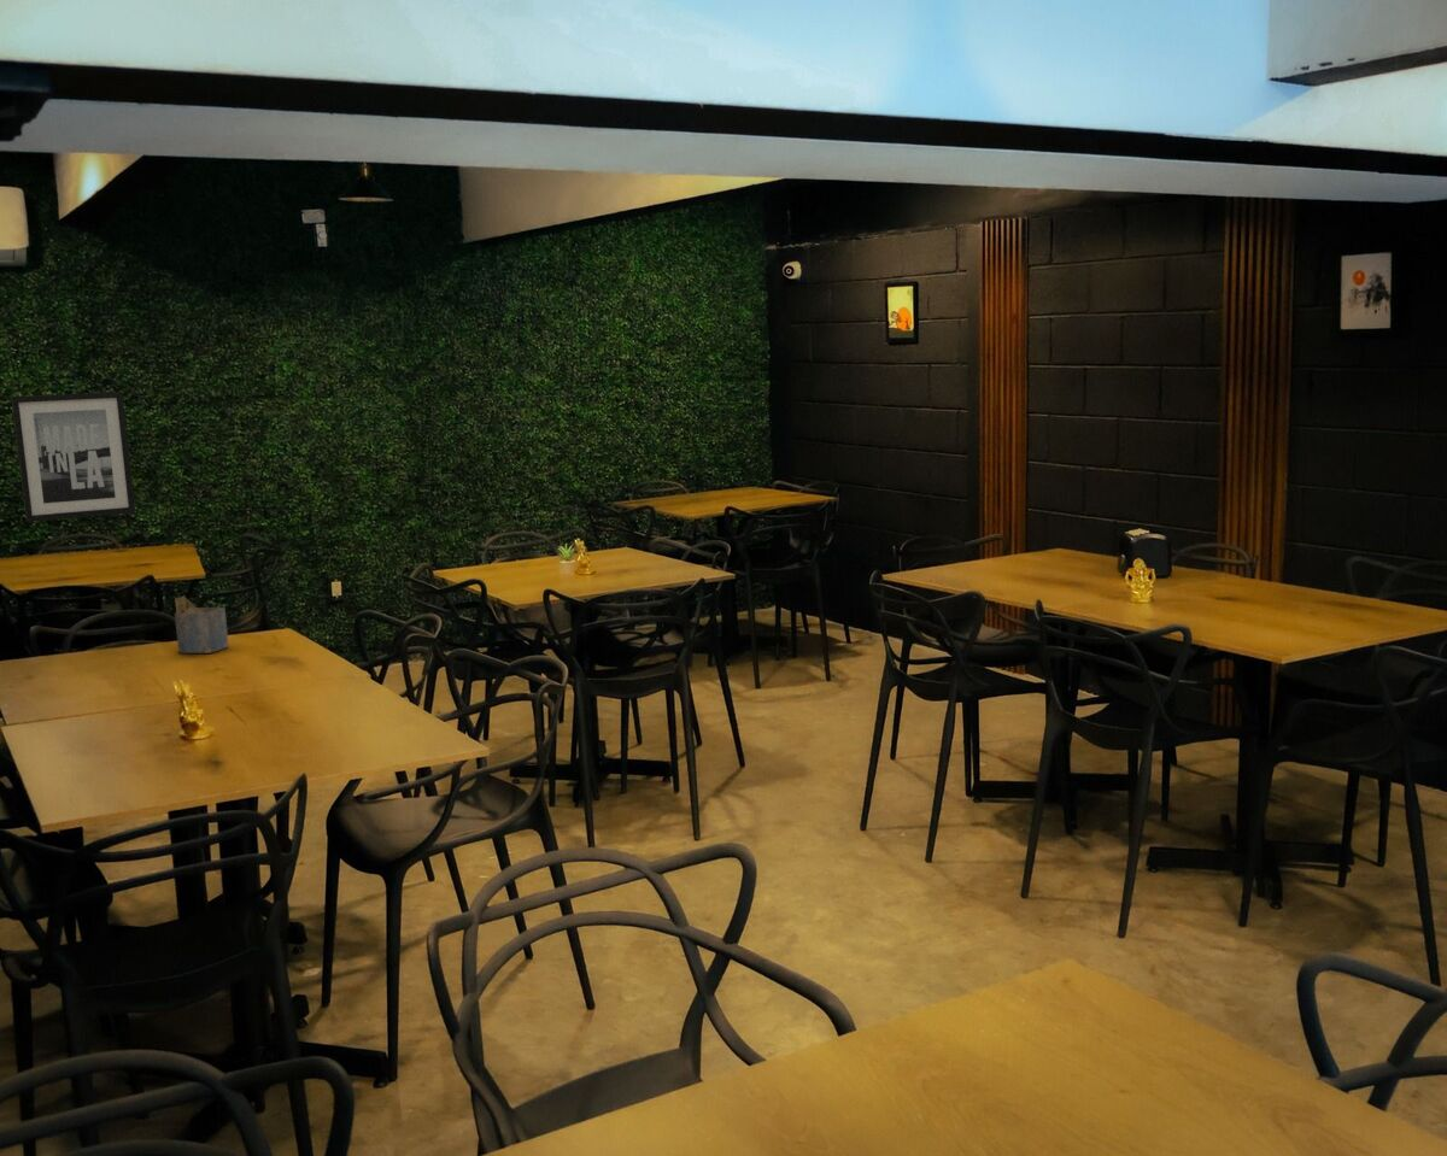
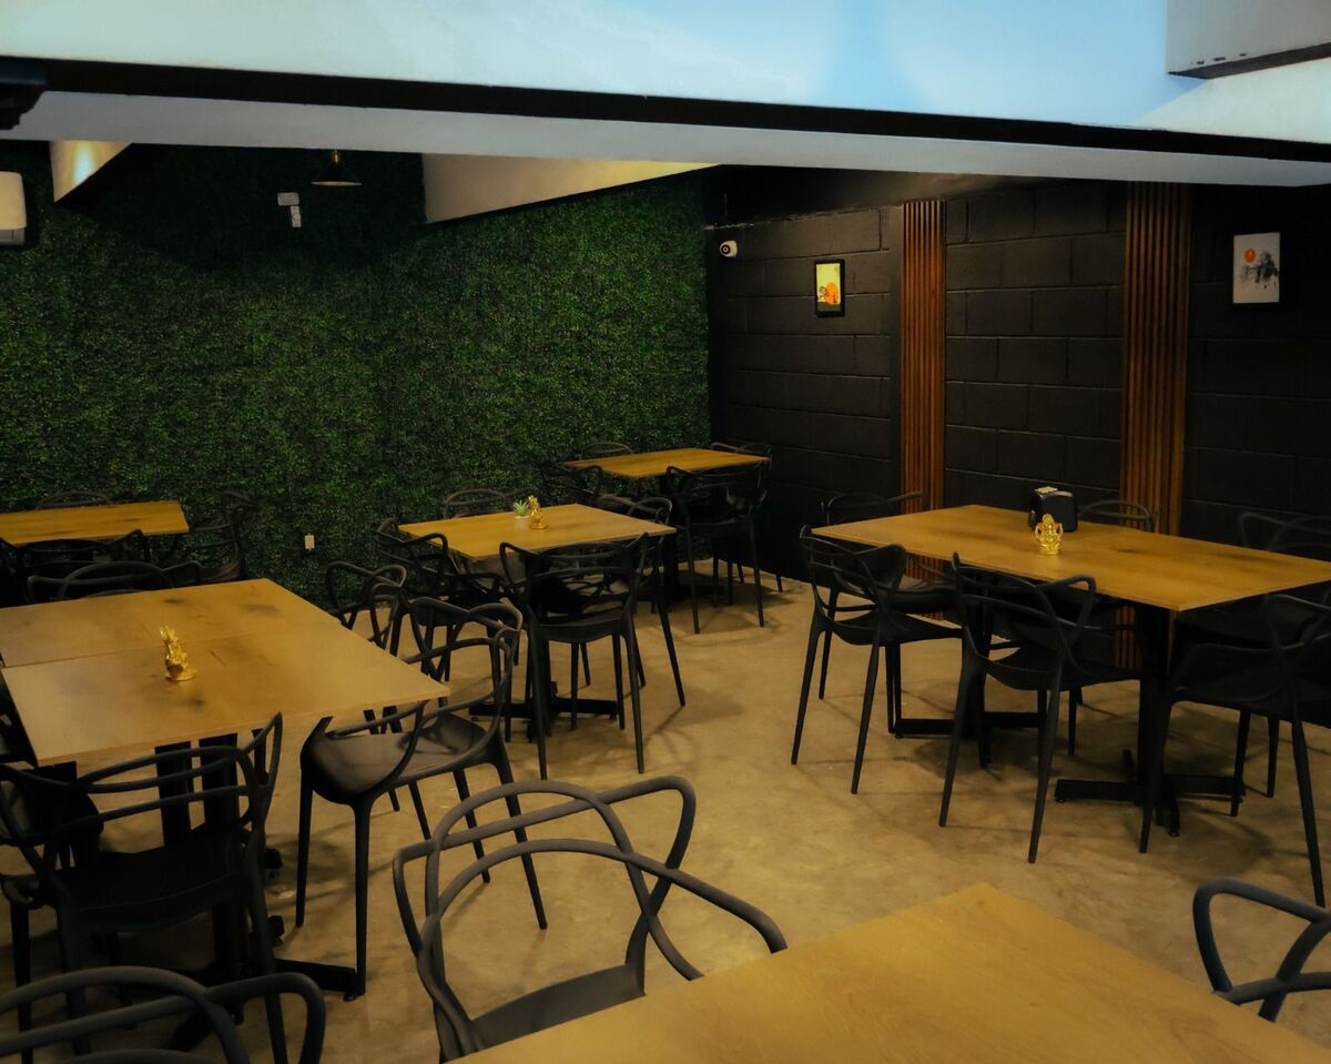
- napkin holder (200, 622)
- wall art (75, 456)
